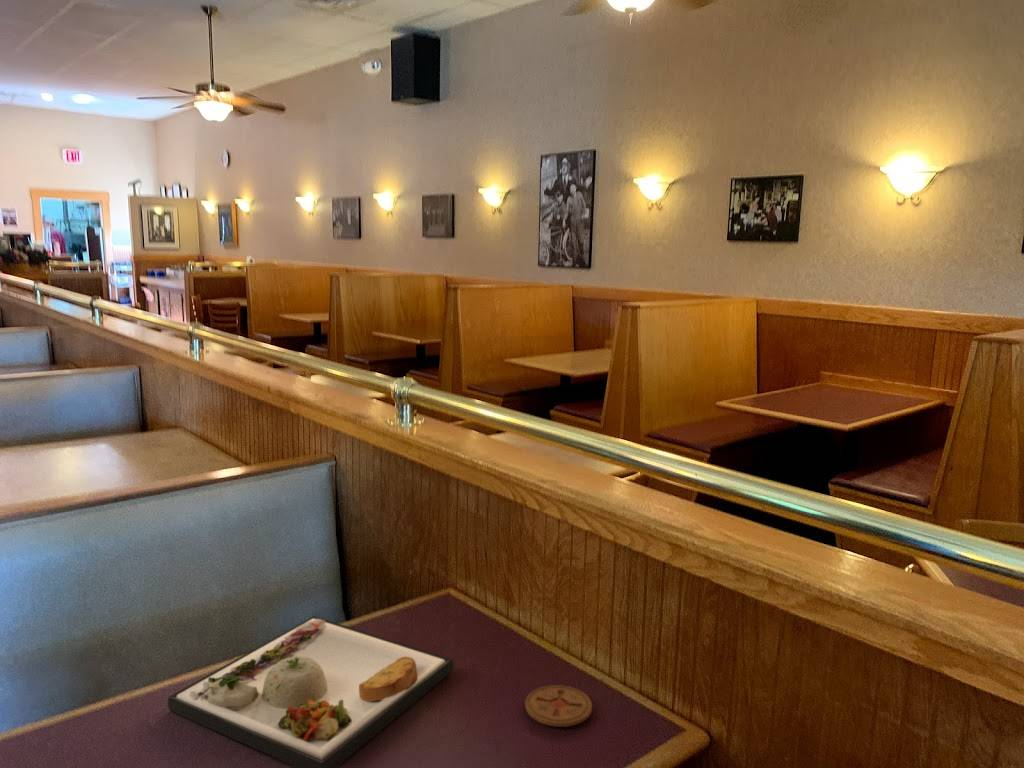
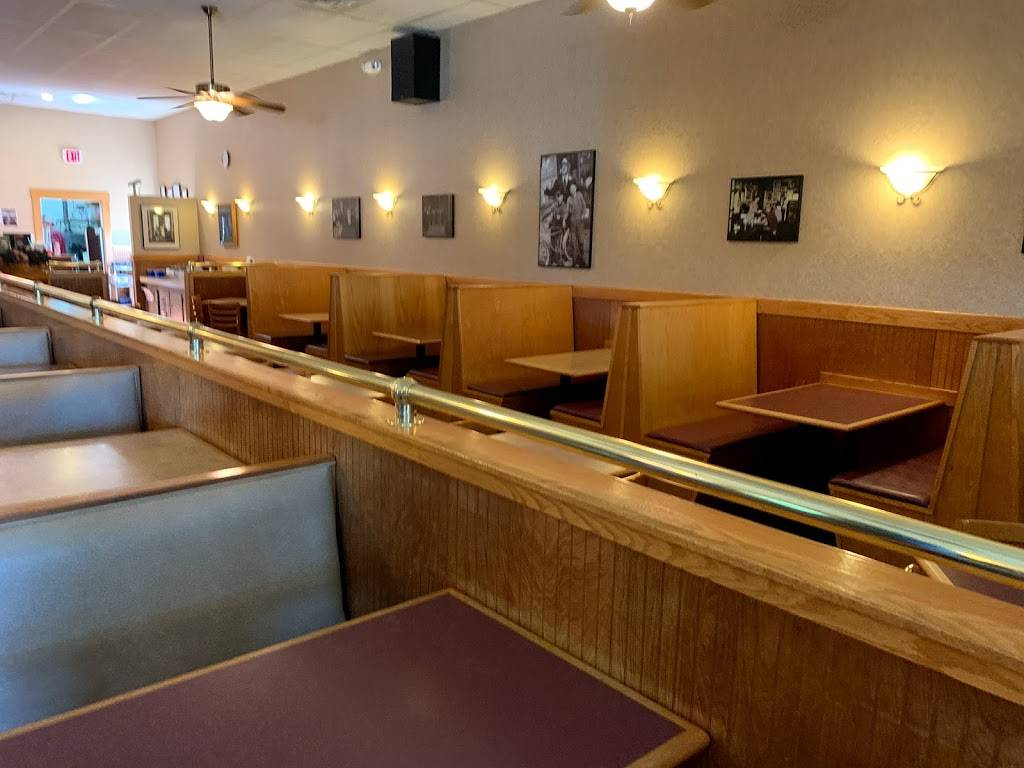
- coaster (558, 705)
- dinner plate (316, 669)
